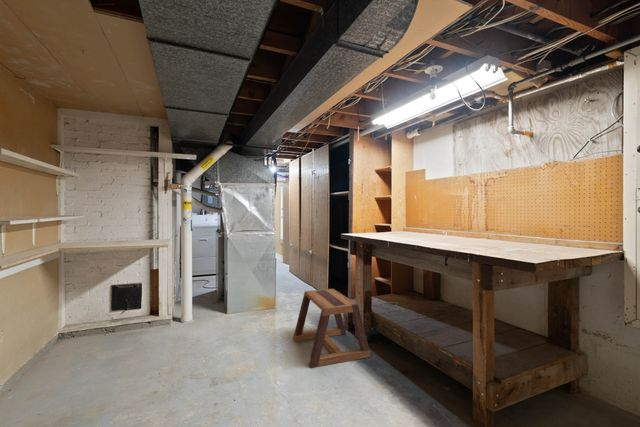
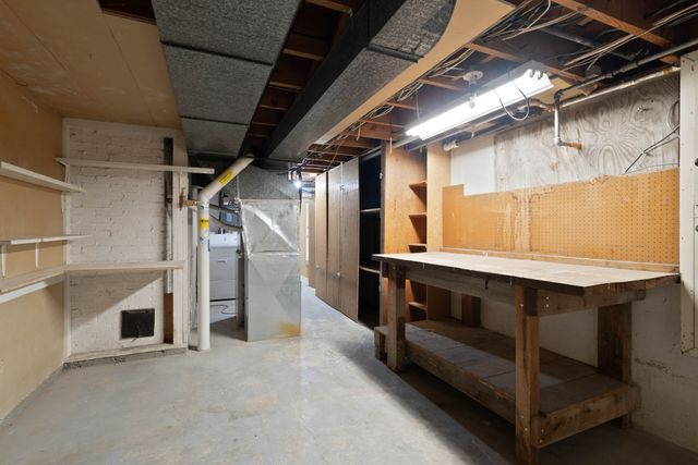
- stool (327, 322)
